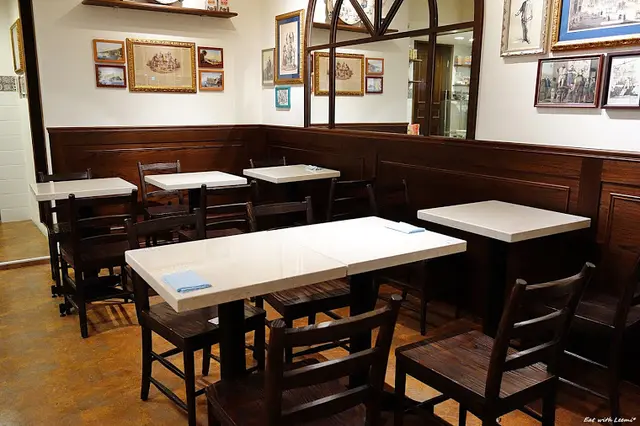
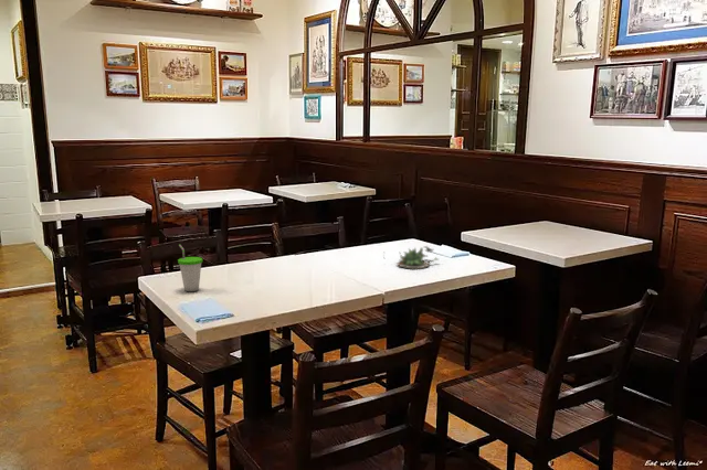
+ succulent plant (413, 256)
+ cup (190, 267)
